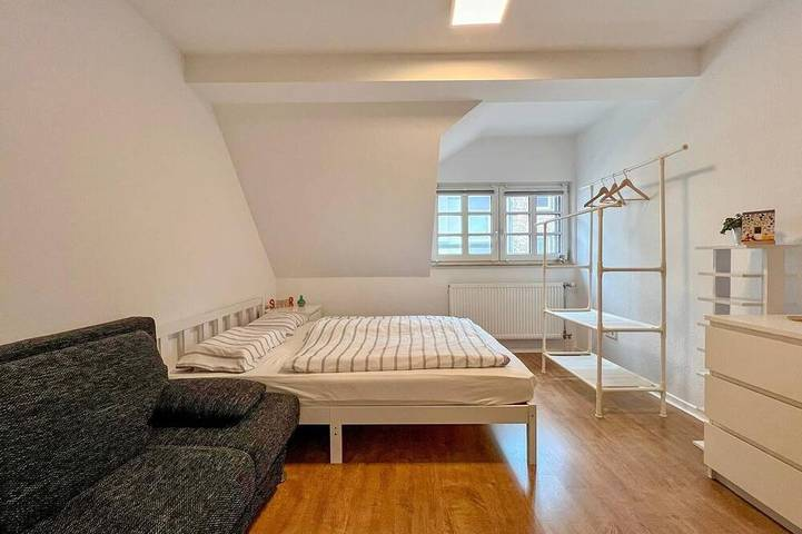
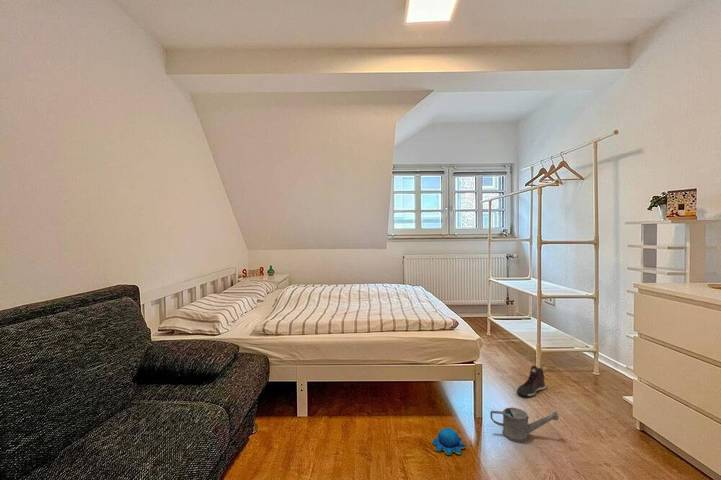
+ sneaker (530, 378)
+ watering can (523, 422)
+ plush toy (448, 437)
